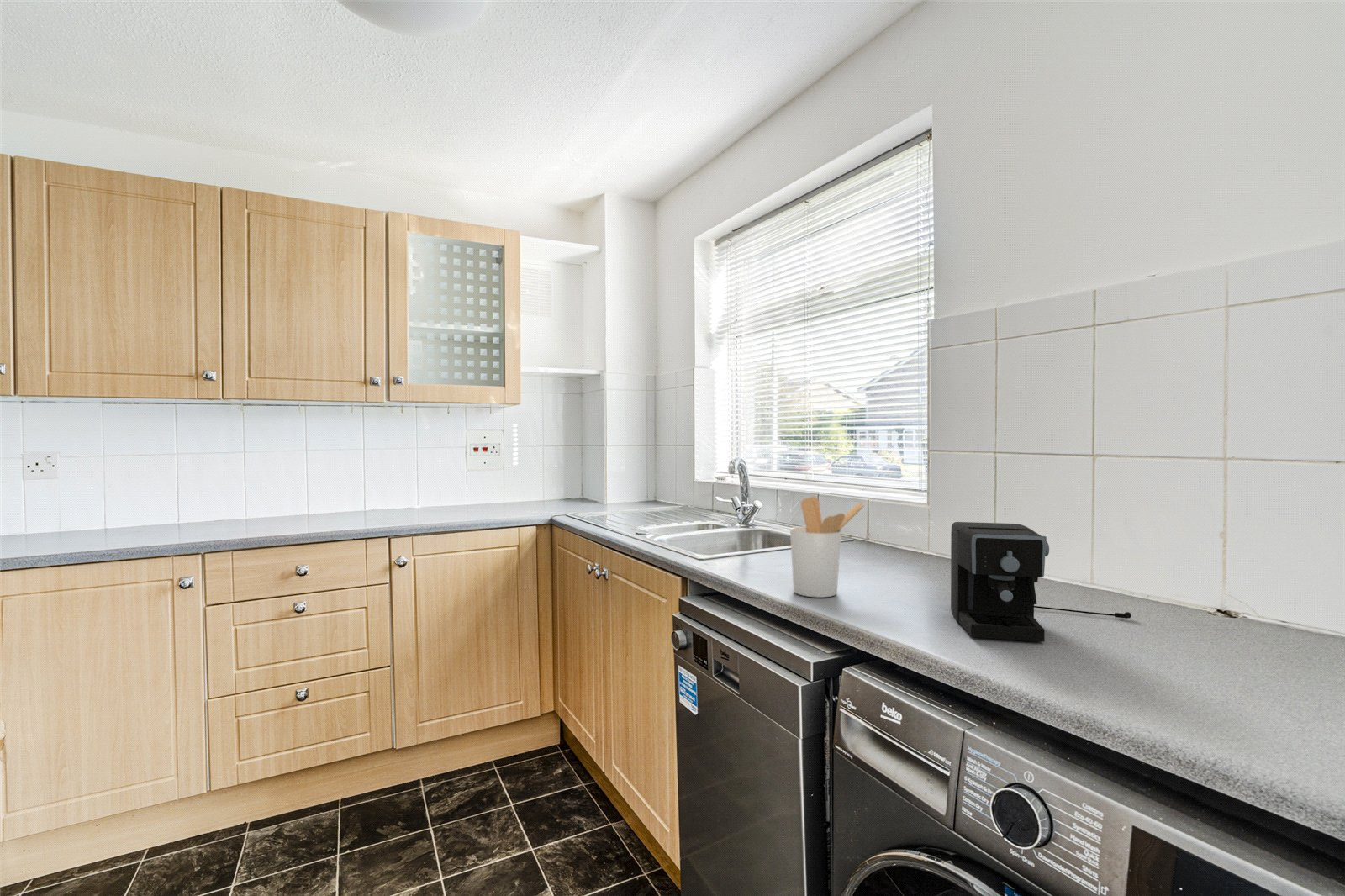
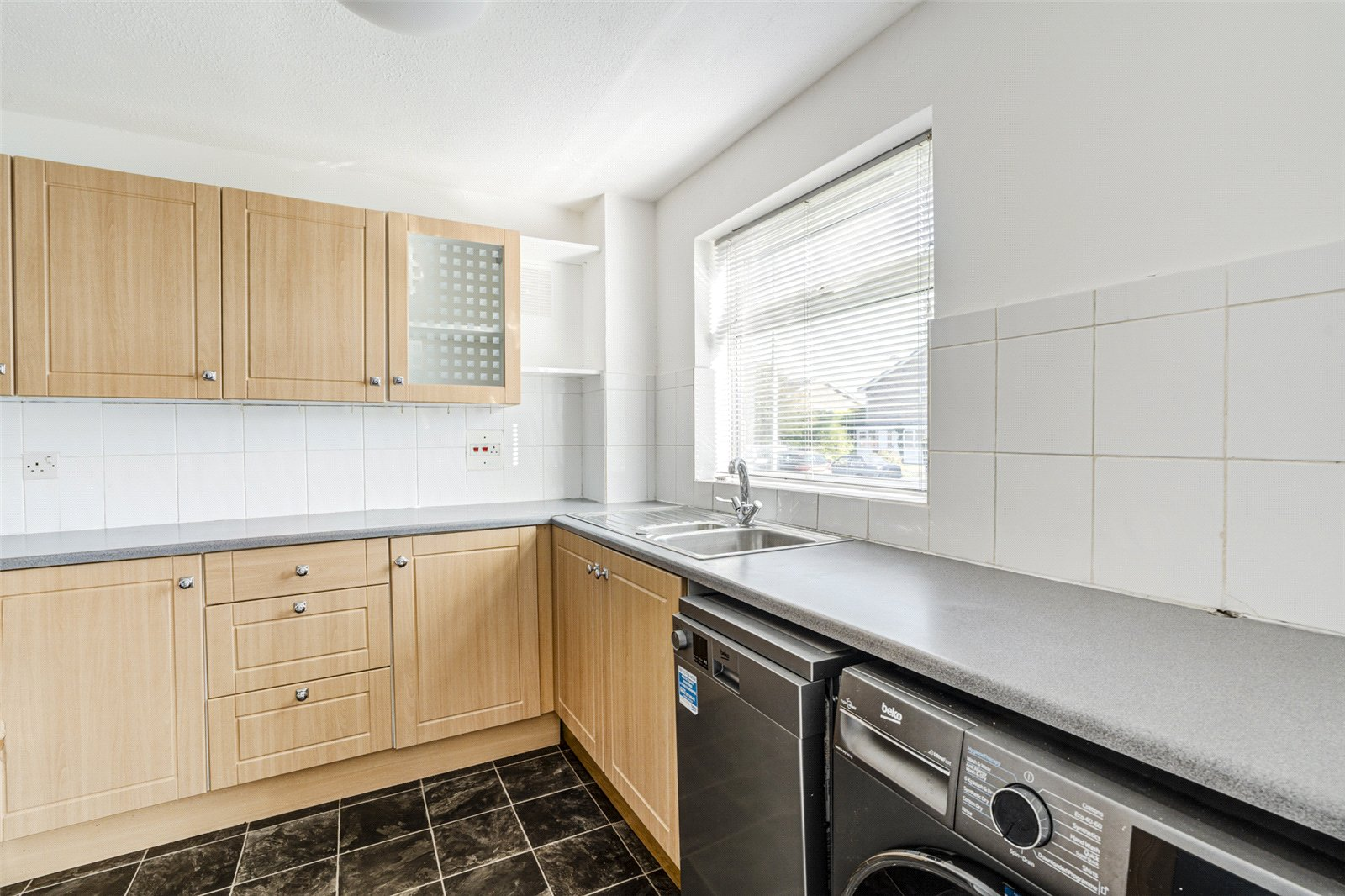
- coffee maker (1043, 576)
- utensil holder (828, 546)
